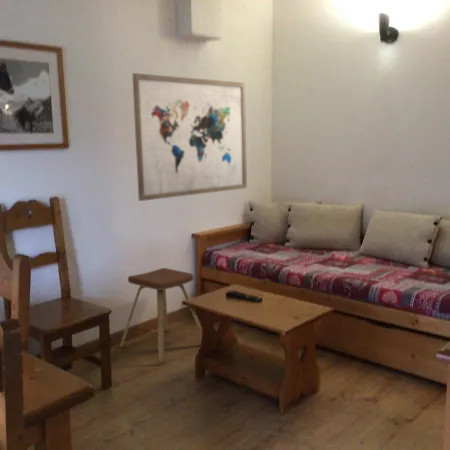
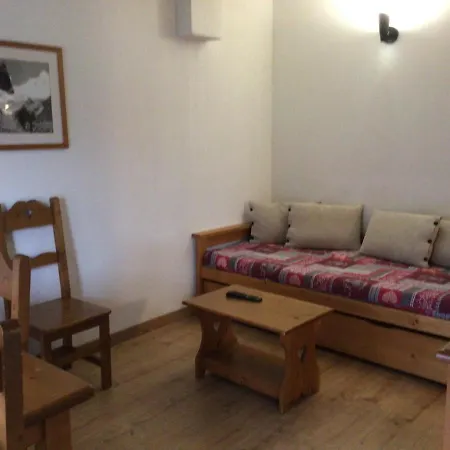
- wall art (196, 137)
- music stool (162, 310)
